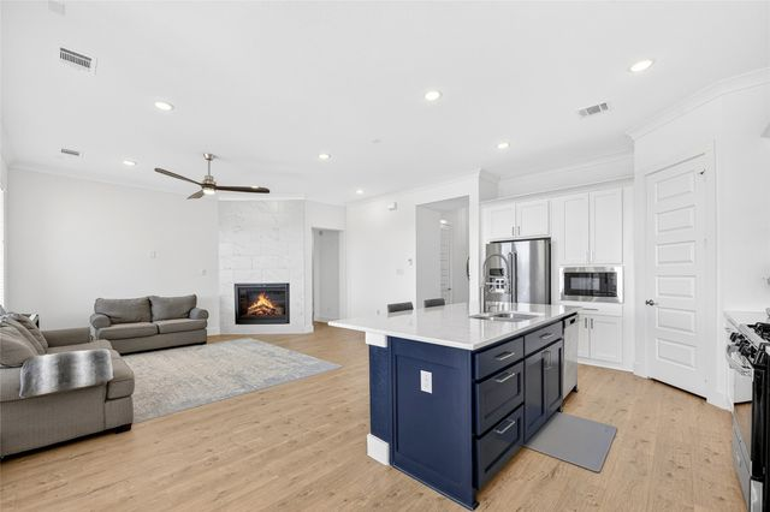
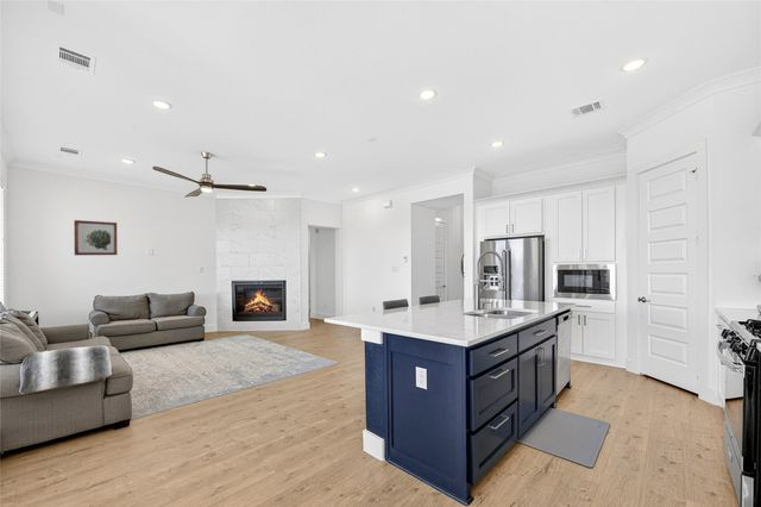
+ wall art (96, 238)
